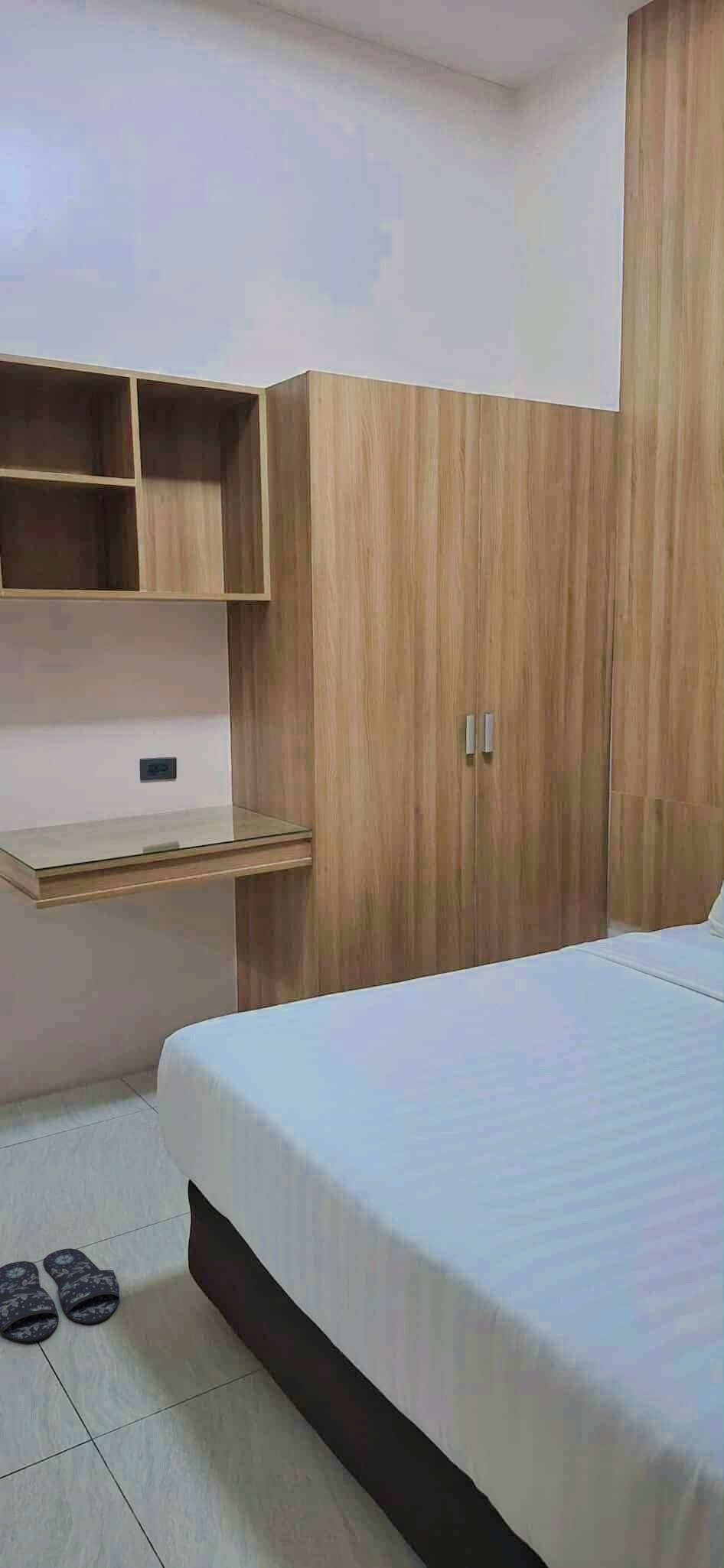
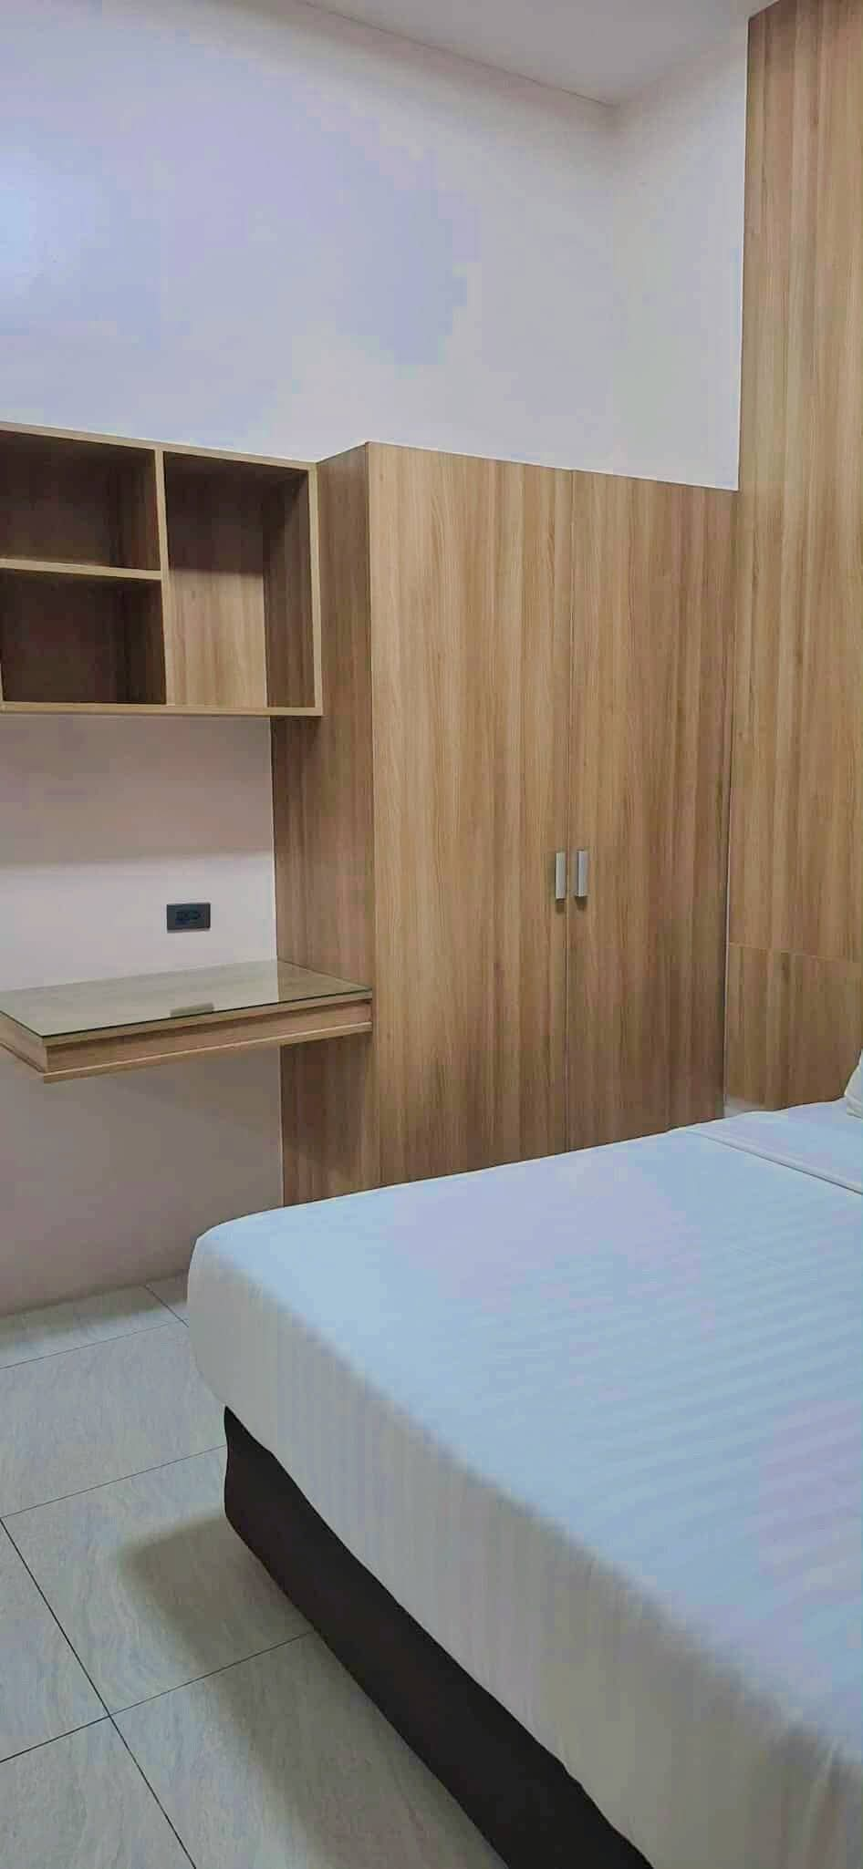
- slippers (55, 1281)
